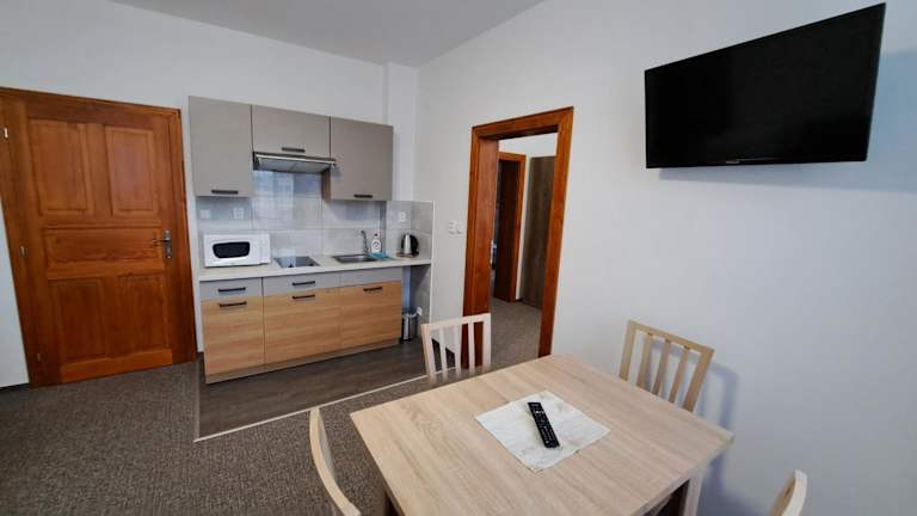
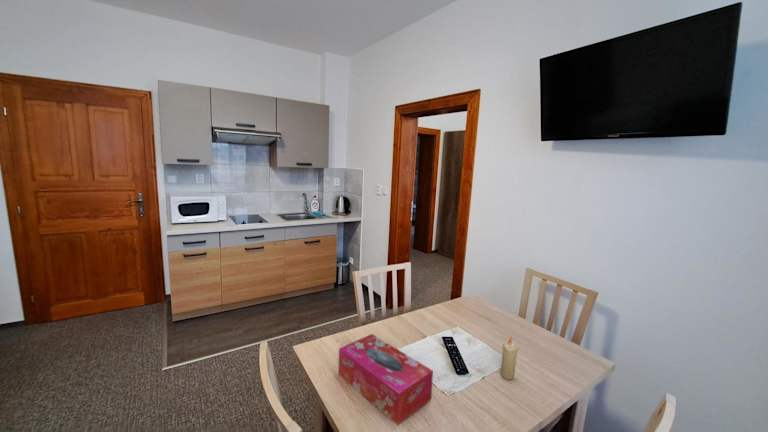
+ candle (509, 356)
+ tissue box (383, 372)
